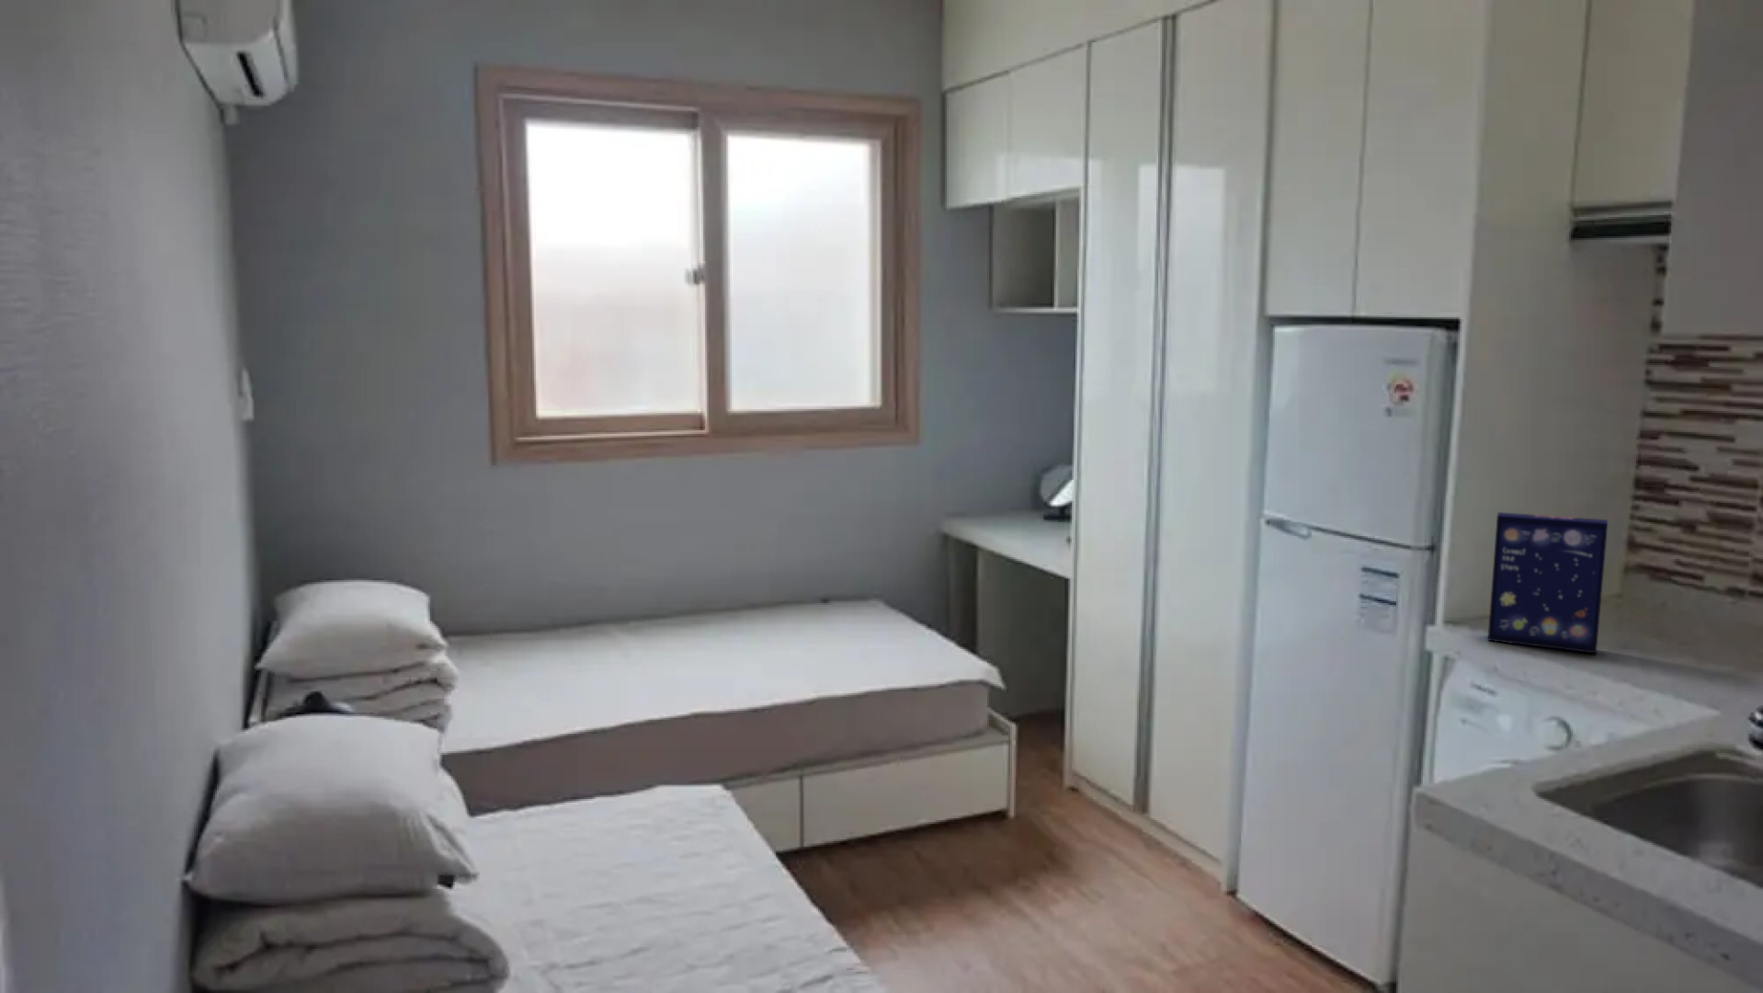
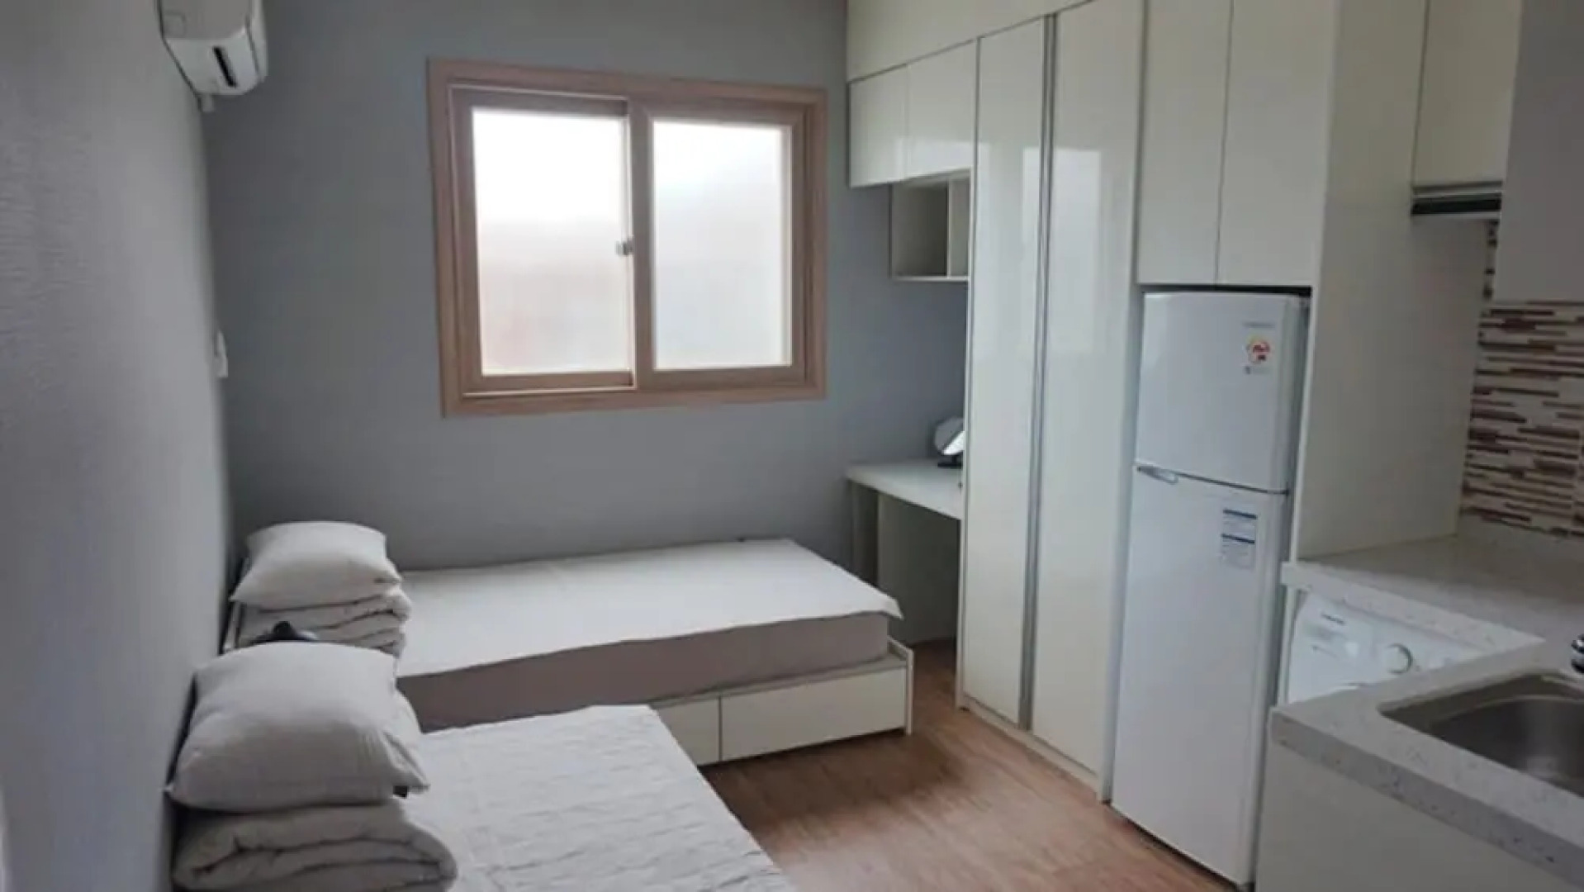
- cereal box (1546, 580)
